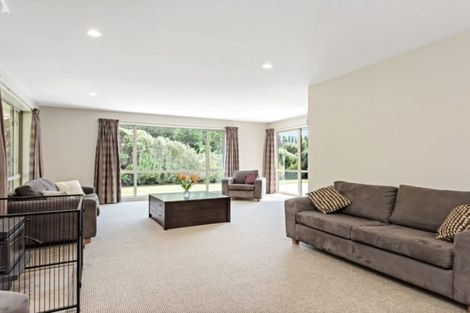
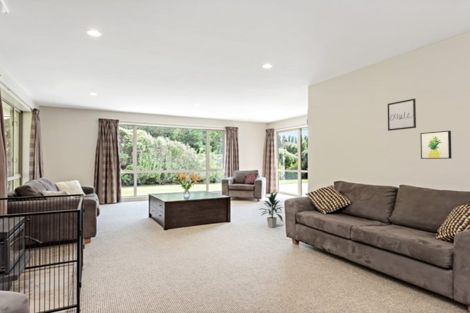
+ indoor plant (272, 209)
+ wall art (435, 145)
+ wall art (401, 115)
